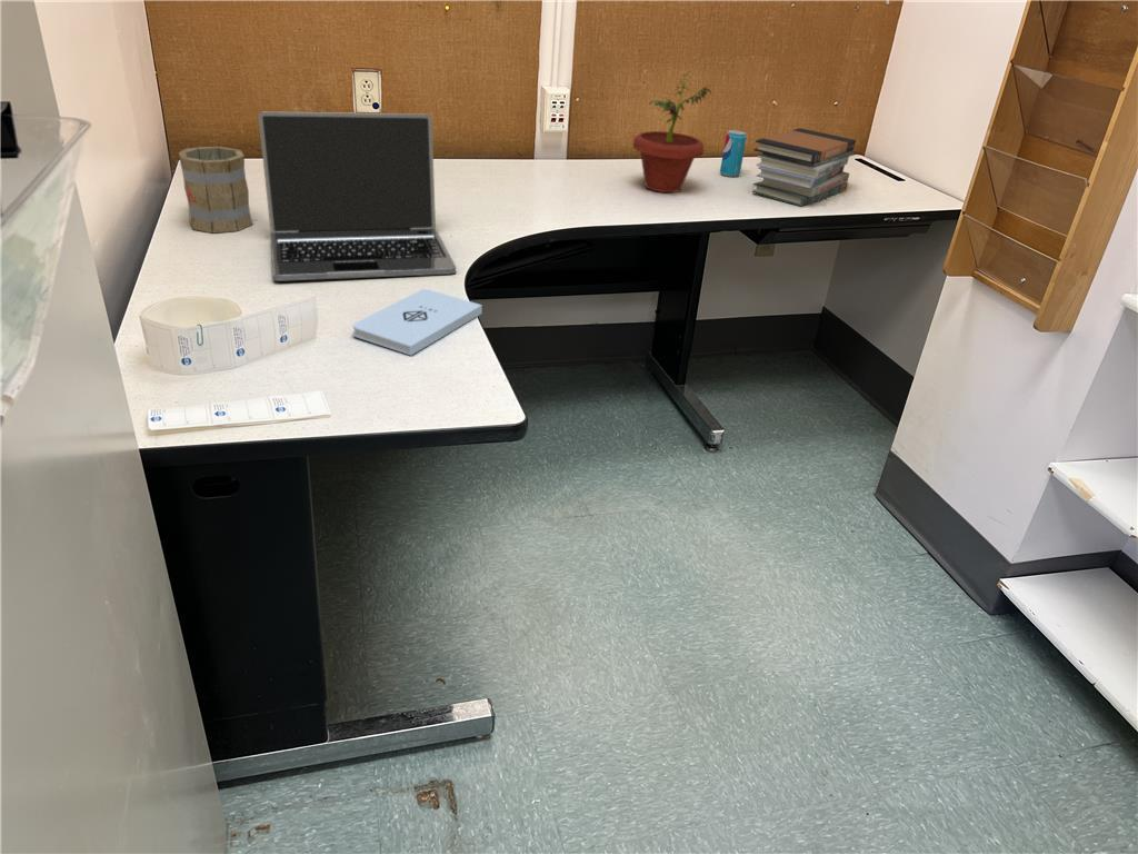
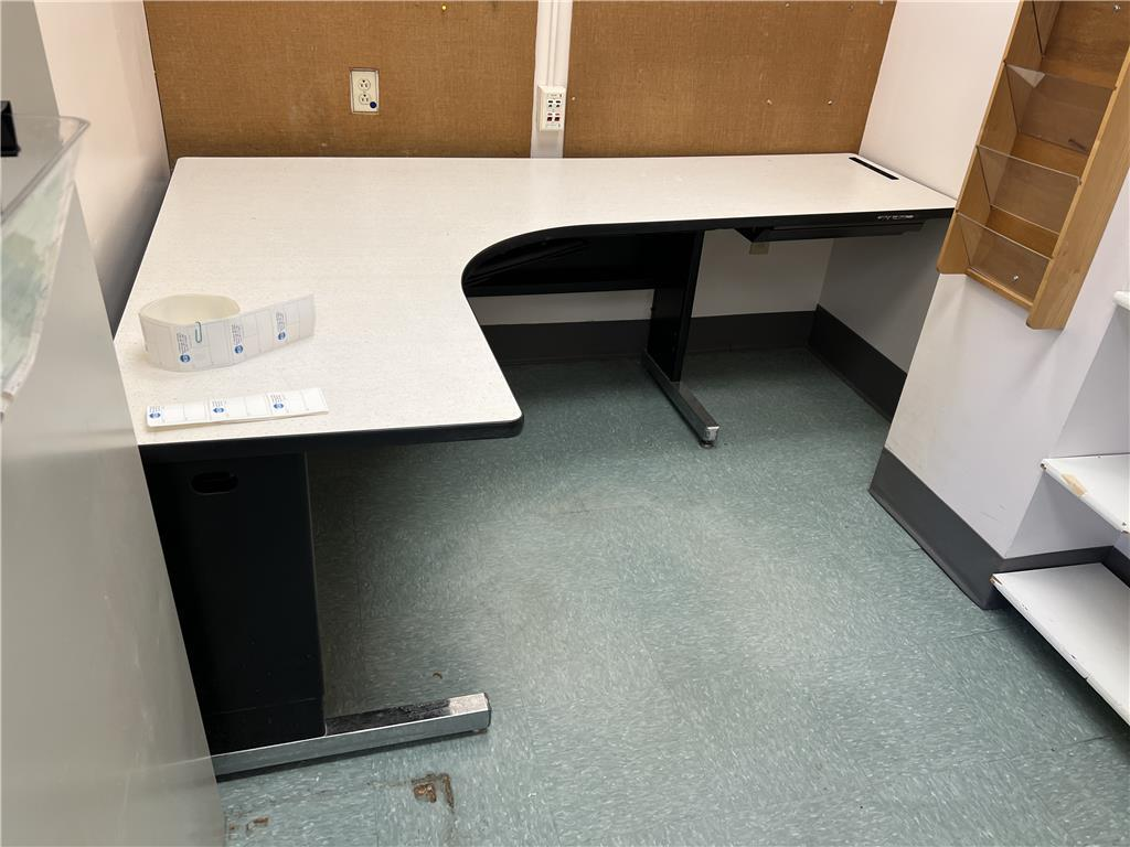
- laptop (357, 192)
- mug (209, 186)
- potted plant (671, 131)
- notepad (418, 319)
- book stack (802, 166)
- beverage can (732, 153)
